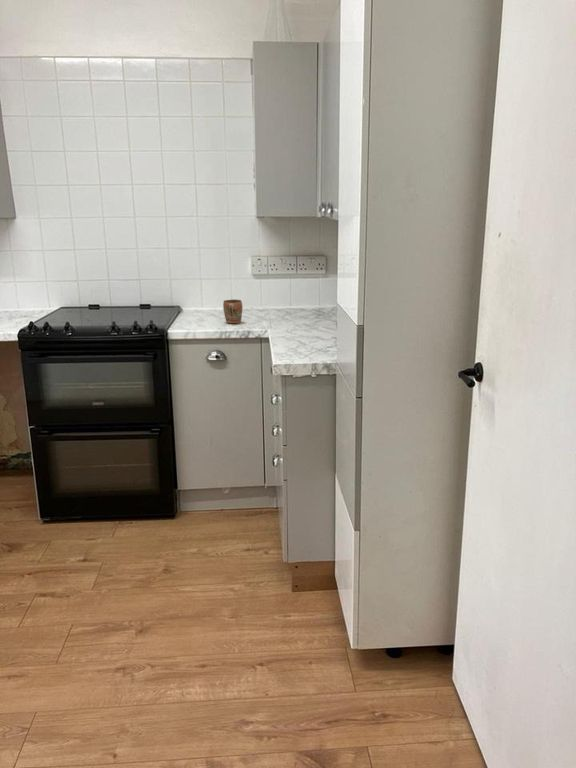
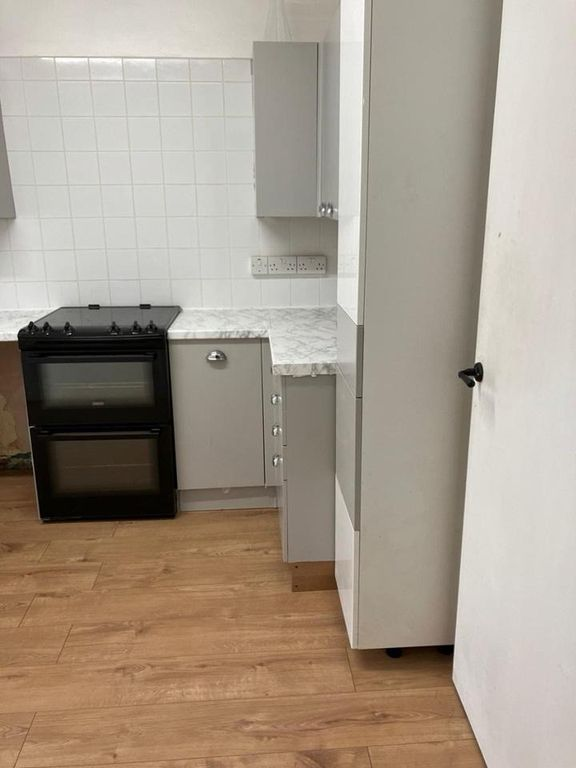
- mug (232, 311)
